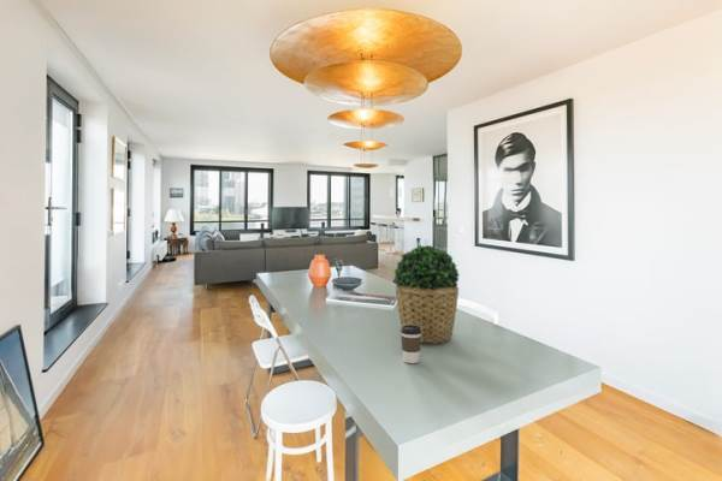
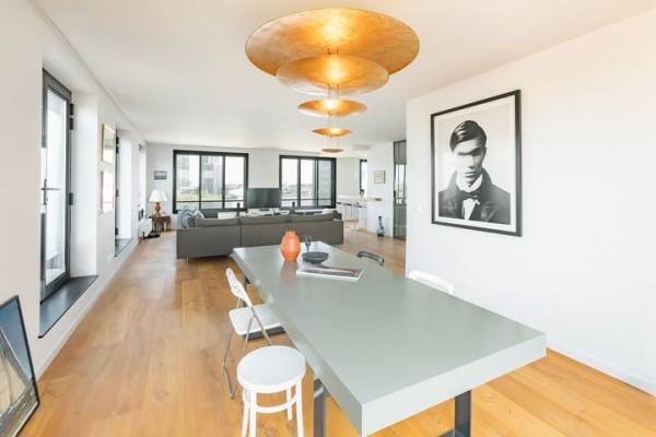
- coffee cup (410, 344)
- potted plant (426, 291)
